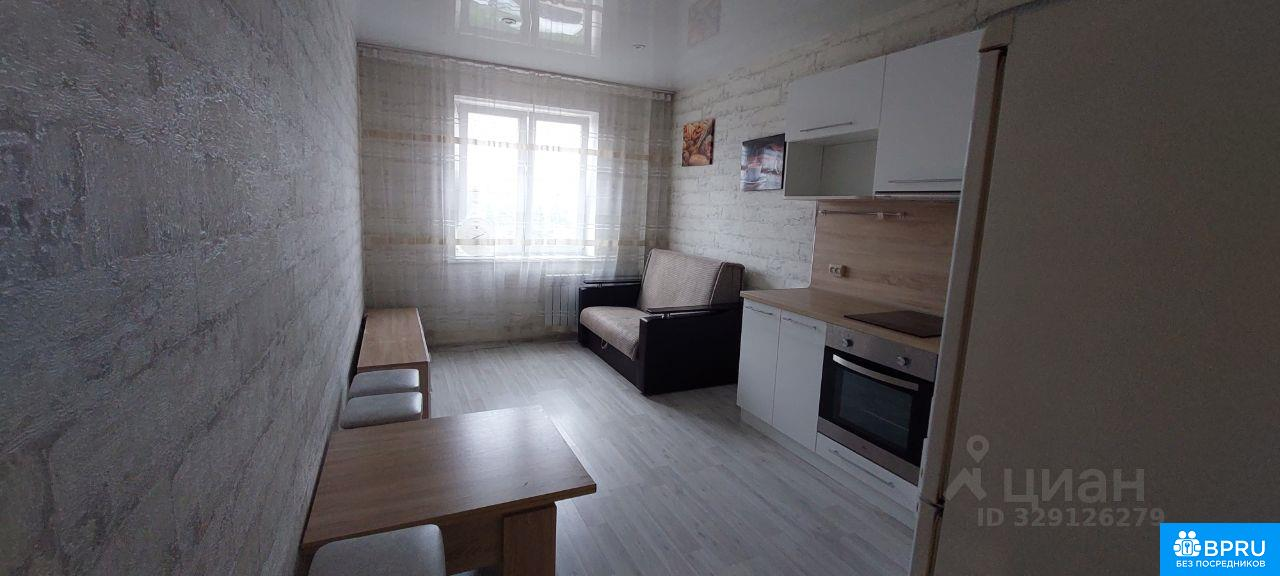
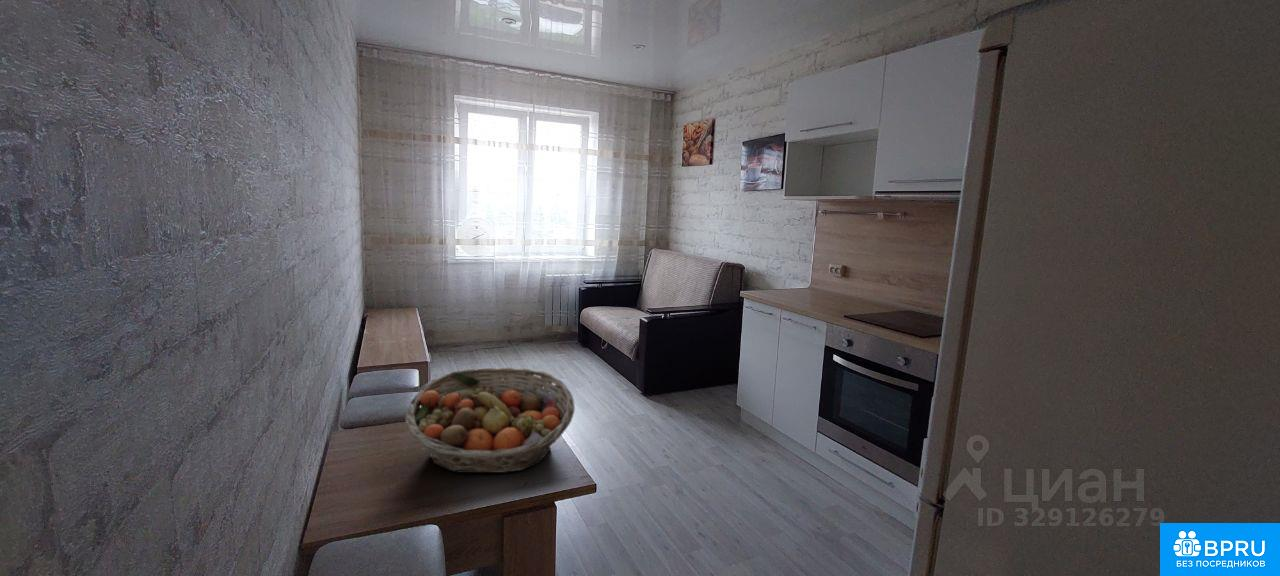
+ fruit basket (492, 417)
